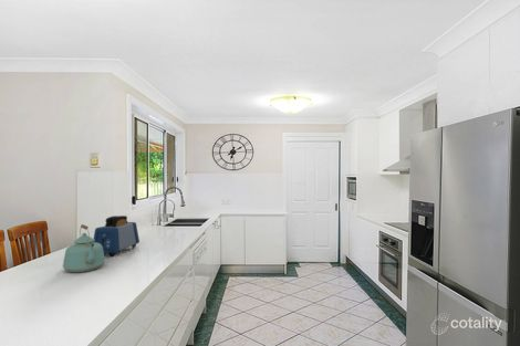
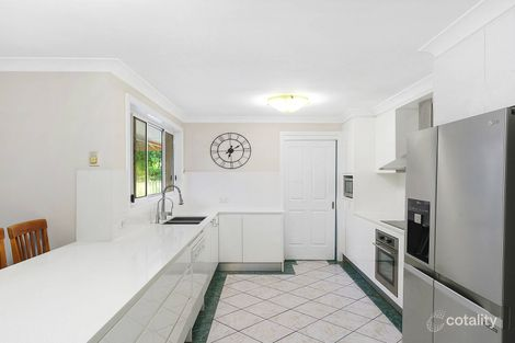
- kettle (85, 247)
- toaster (116, 233)
